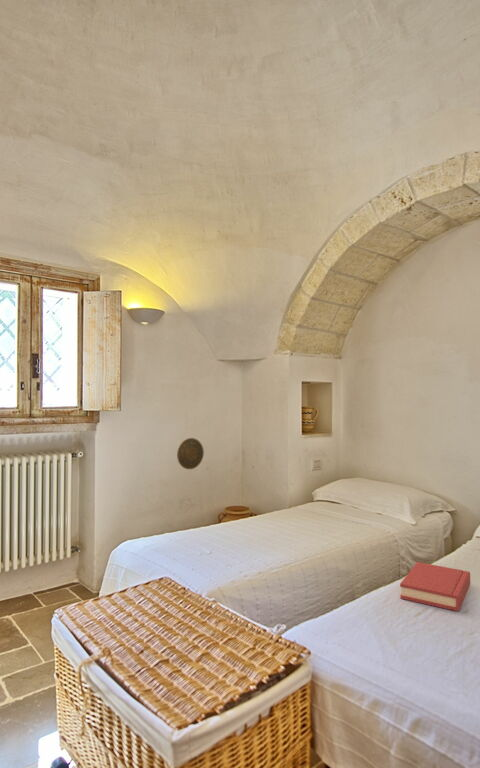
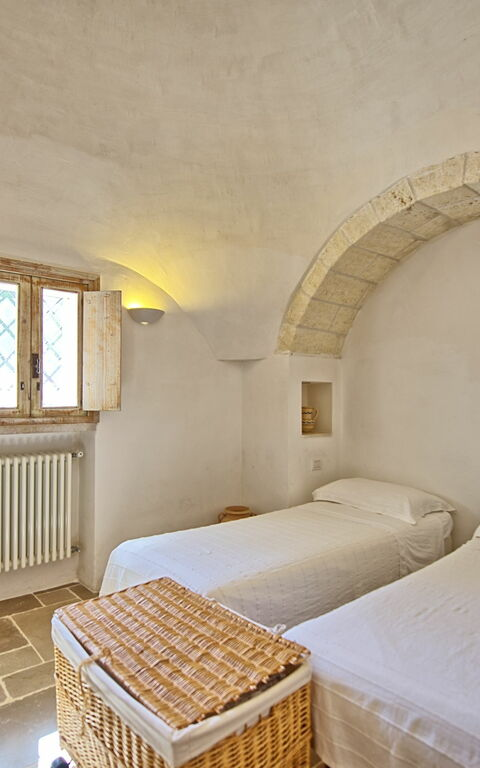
- hardback book (436, 584)
- decorative plate (191, 453)
